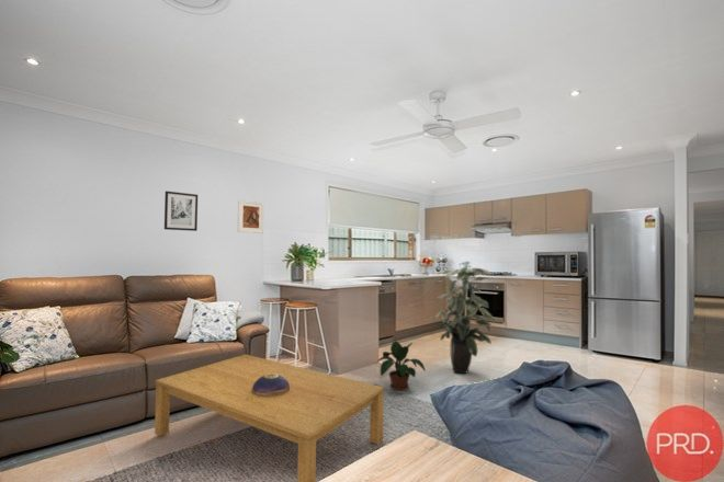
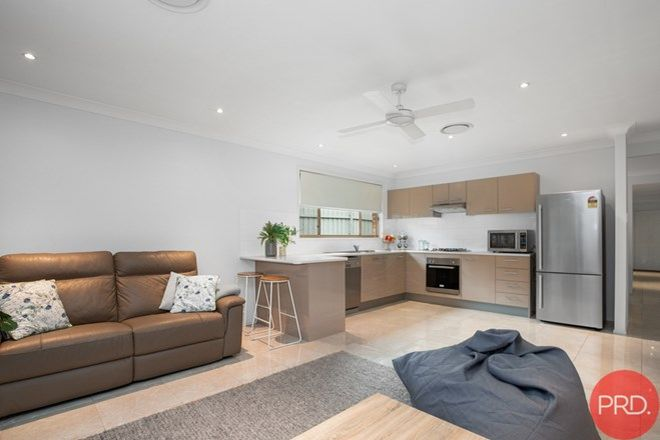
- indoor plant (464, 317)
- decorative bowl (271, 381)
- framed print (250, 217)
- potted plant (398, 359)
- wall art (181, 211)
- coffee table (267, 410)
